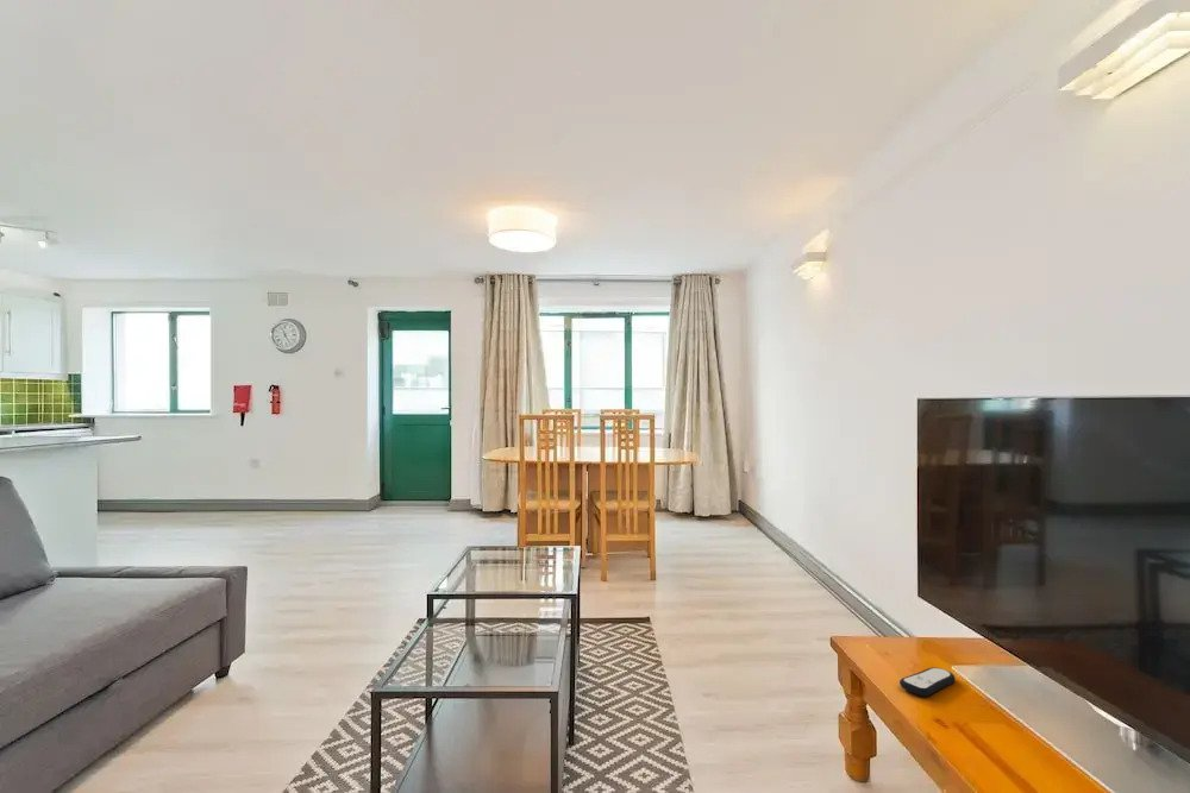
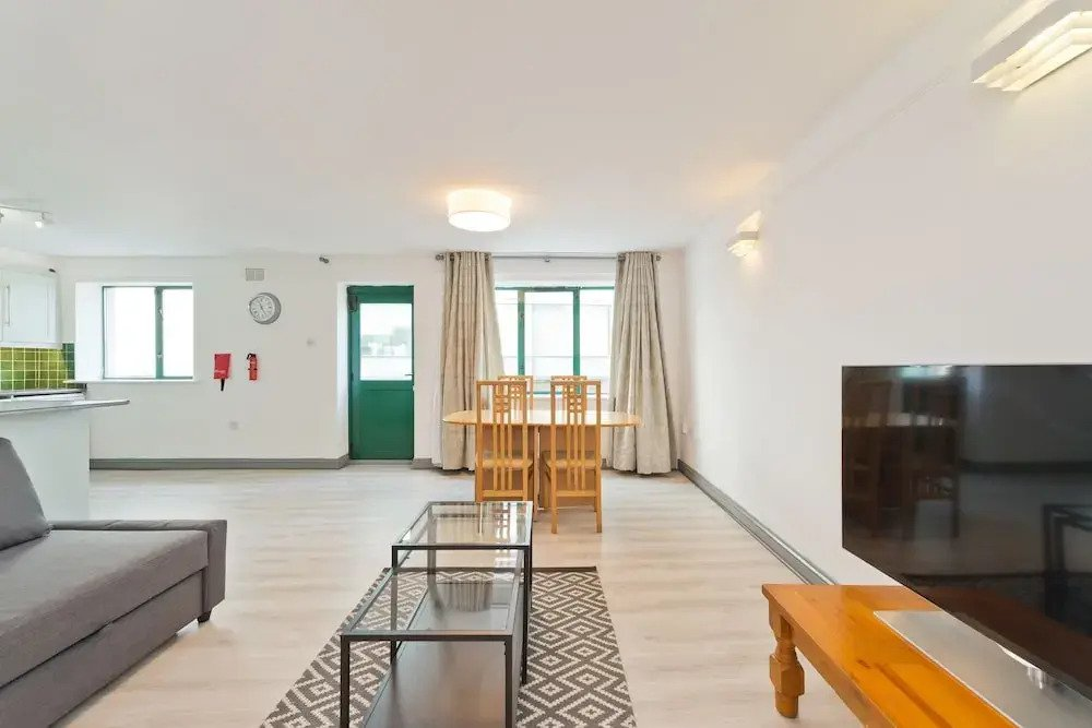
- remote control (928, 680)
